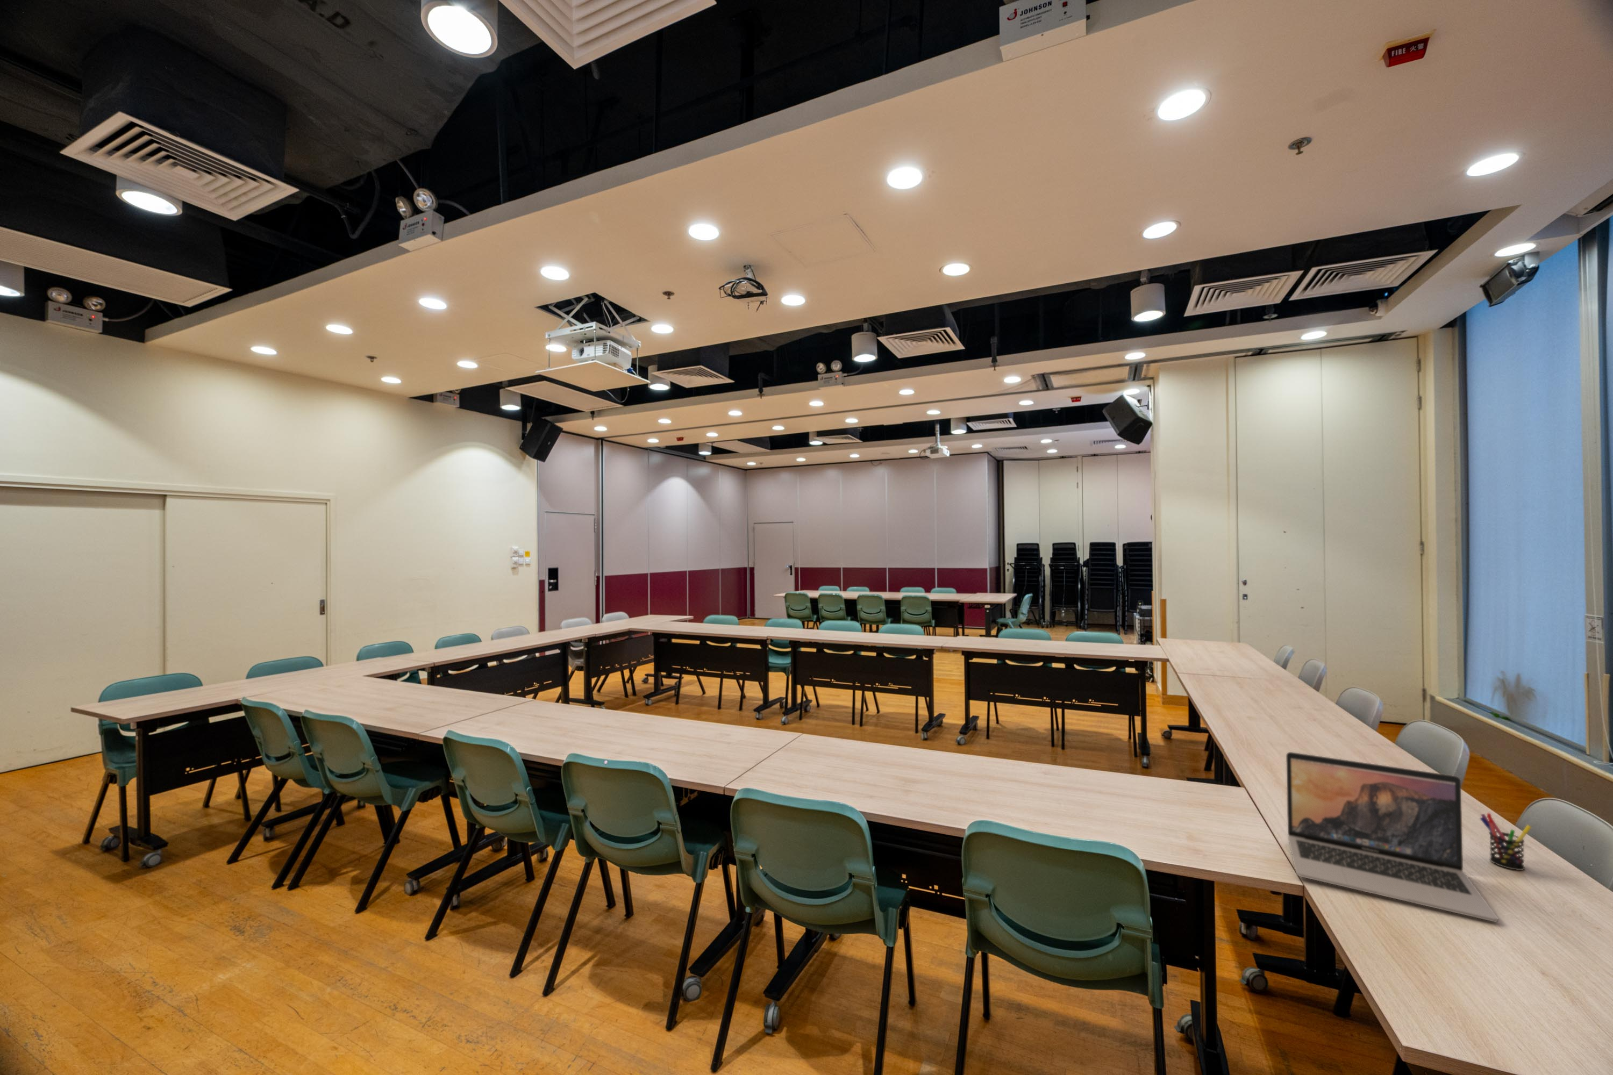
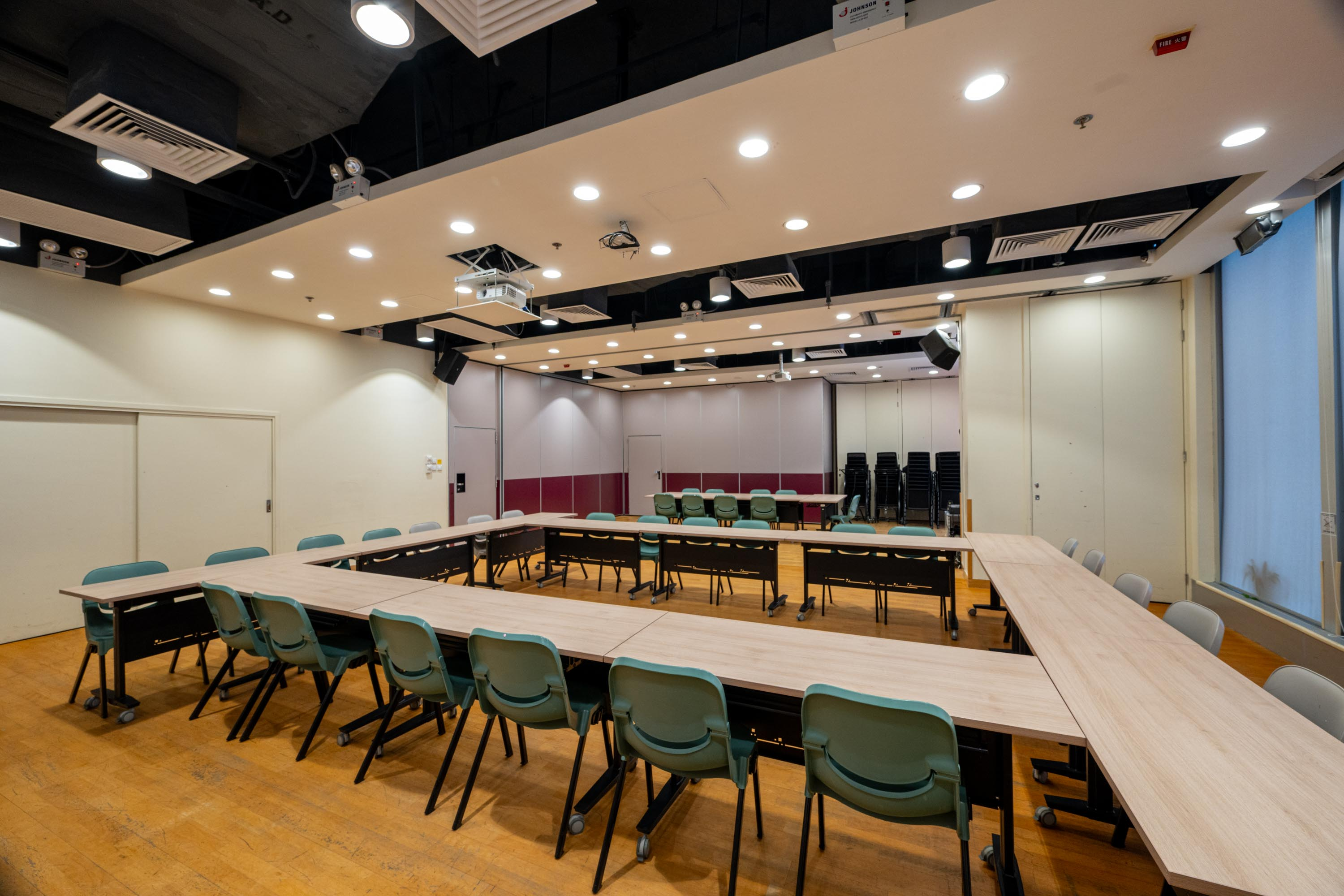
- laptop (1379, 827)
- pen holder (1505, 841)
